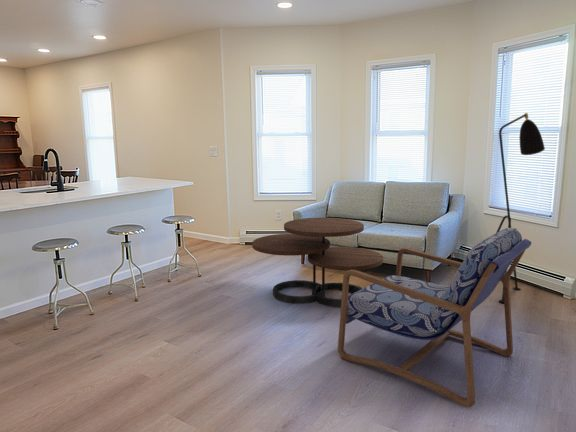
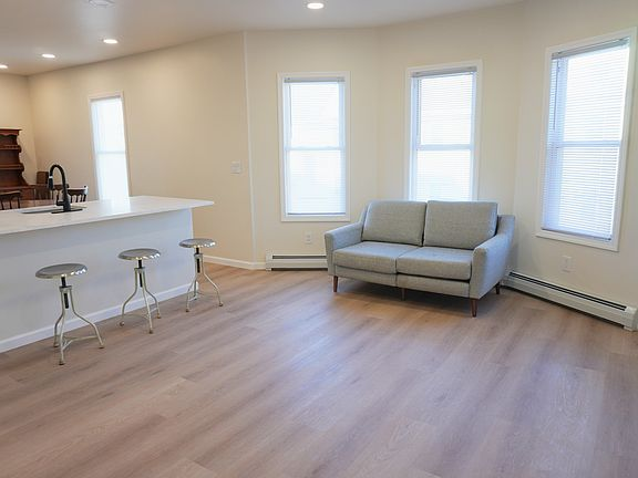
- armchair (430, 293)
- floor lamp (508, 205)
- coffee table (316, 260)
